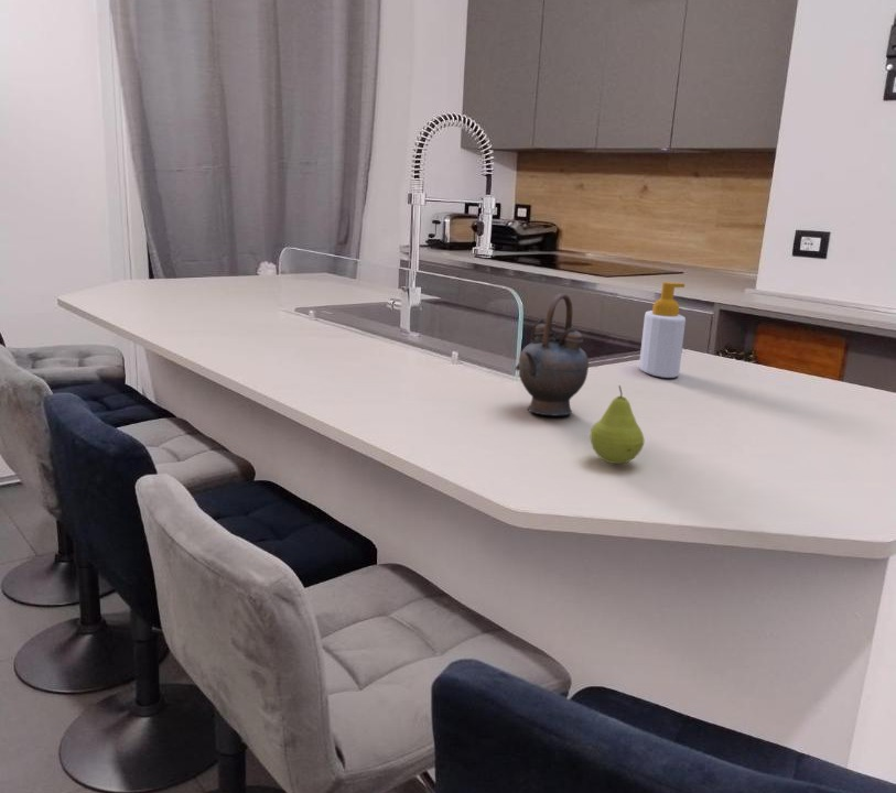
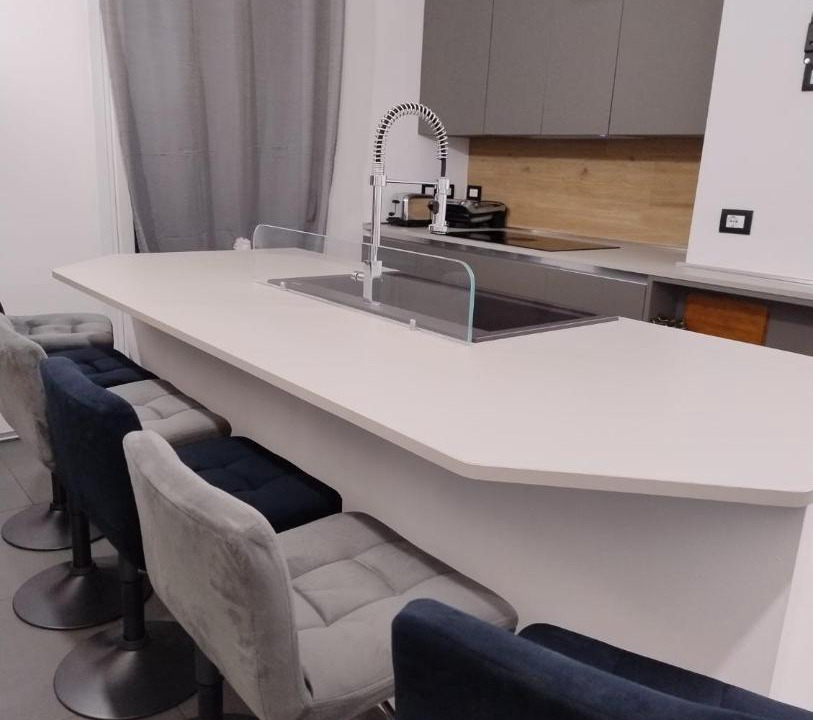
- teapot (549, 355)
- fruit (618, 424)
- soap bottle (663, 327)
